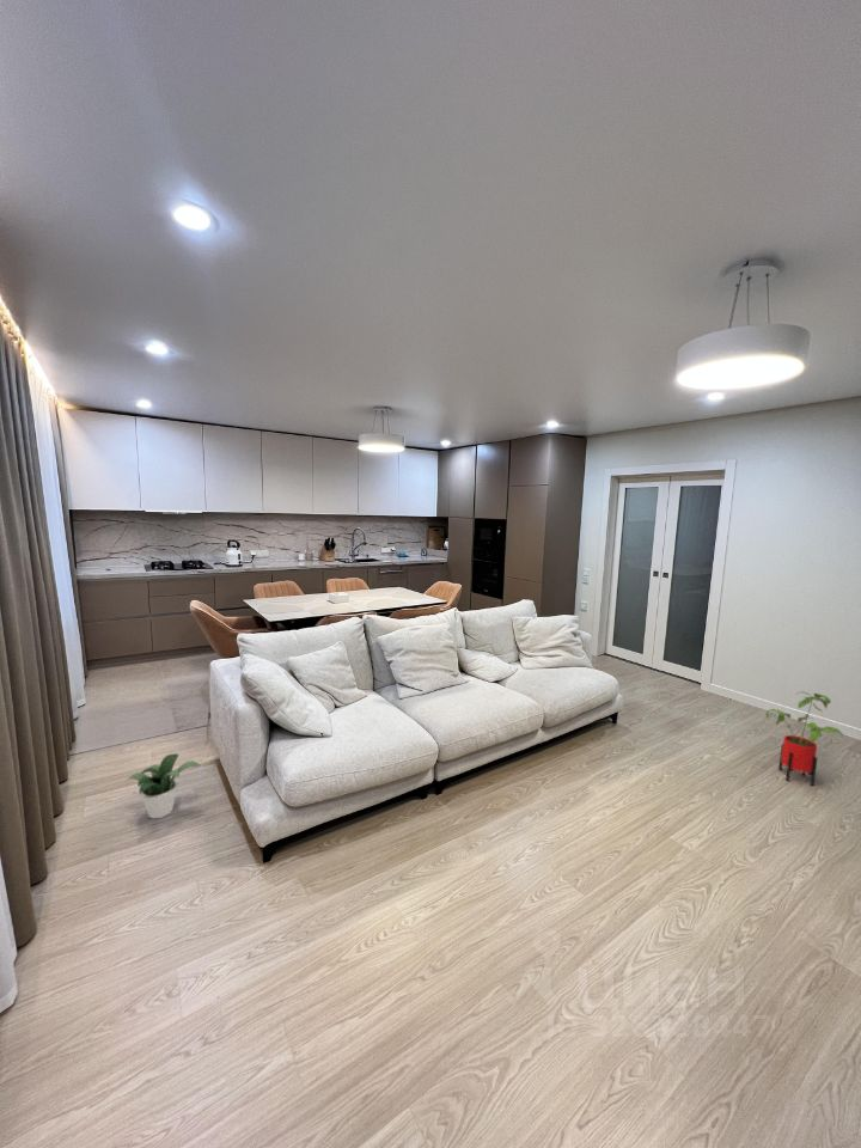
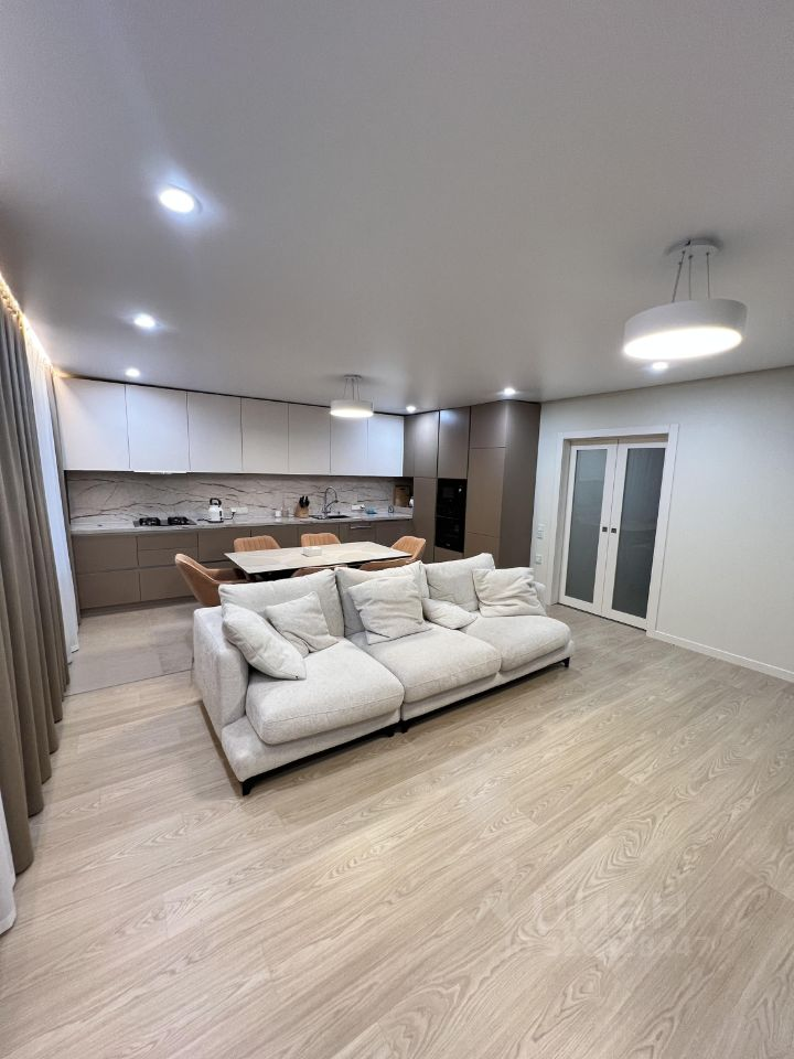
- potted plant (165, 787)
- house plant (805, 738)
